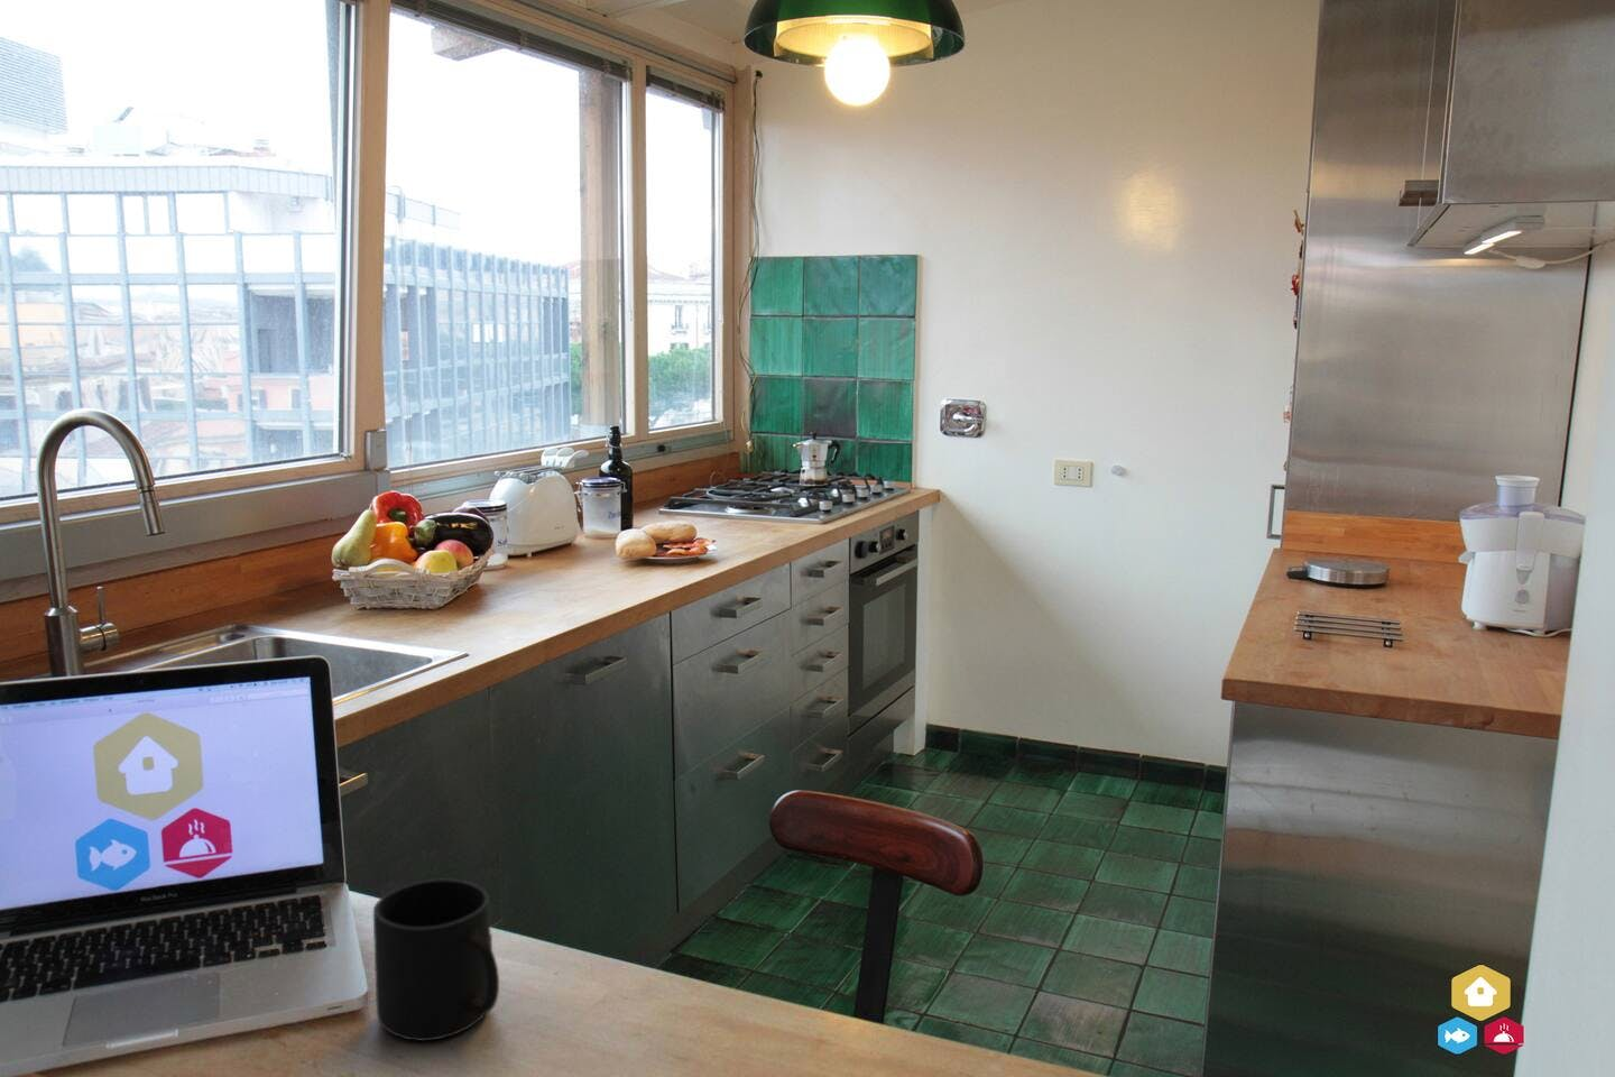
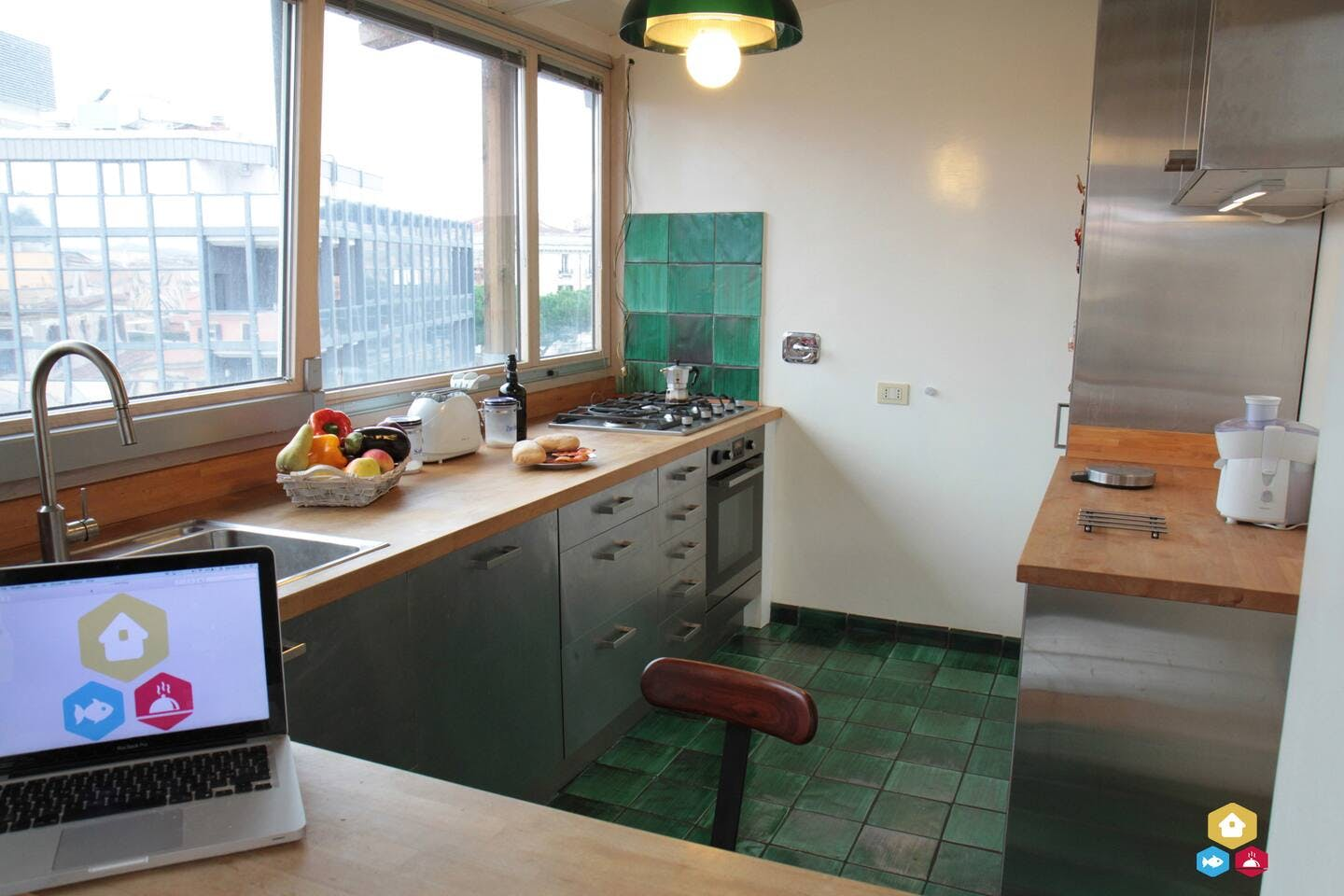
- mug (442, 965)
